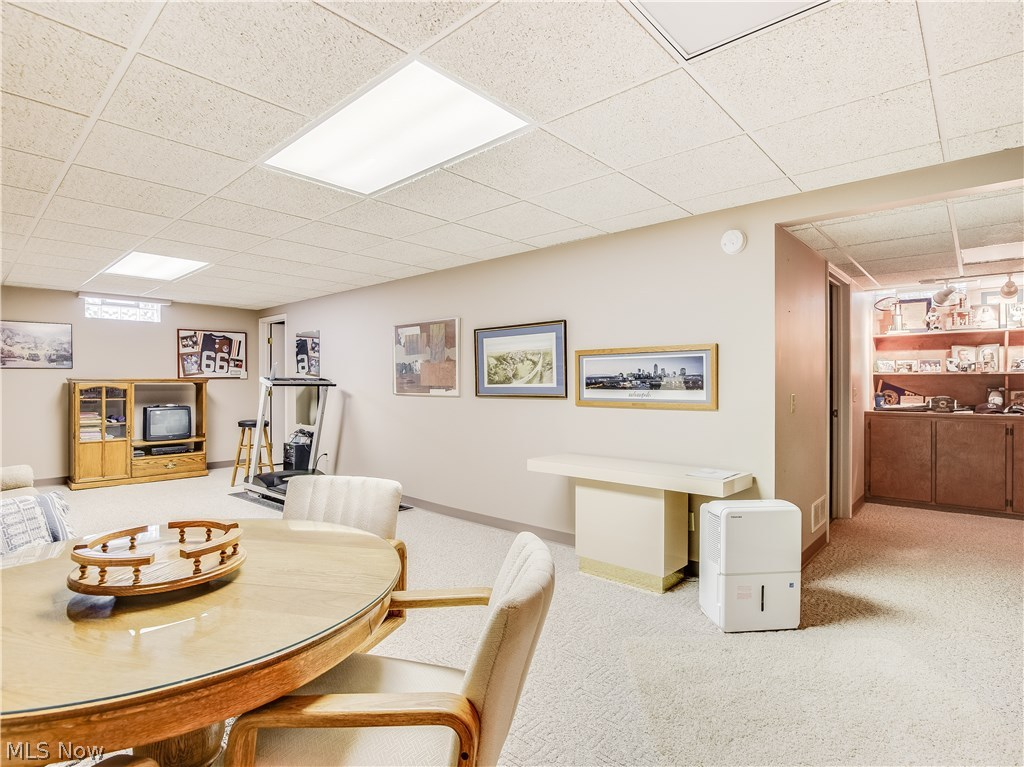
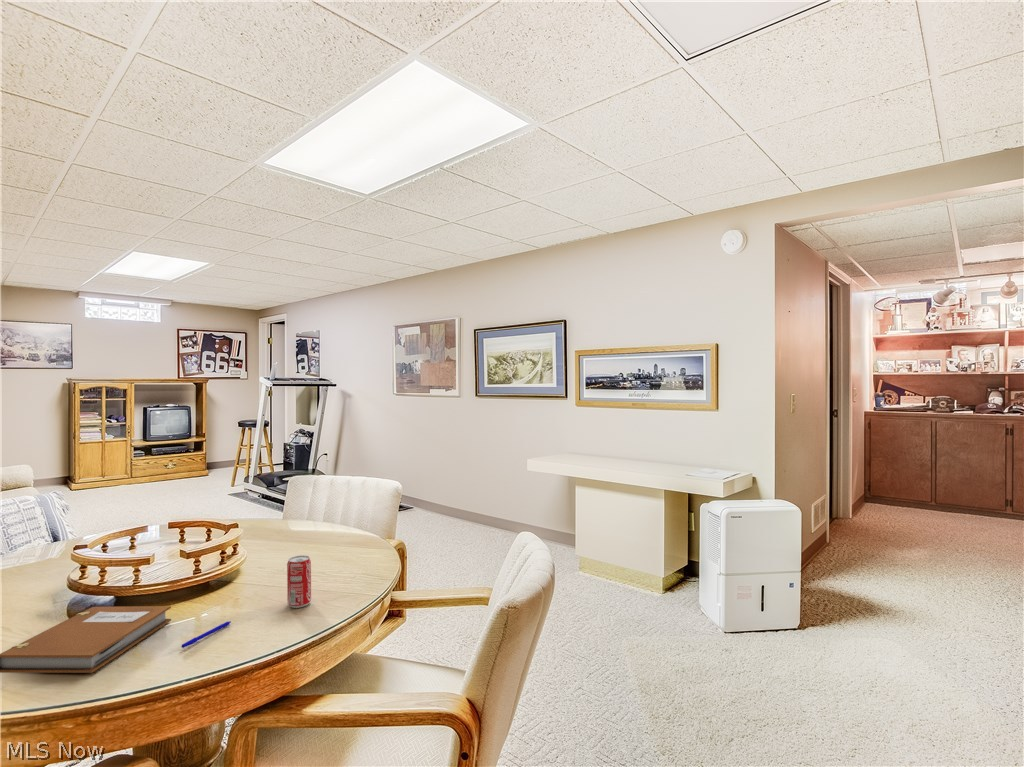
+ beverage can (299, 581)
+ notebook (92, 634)
+ pen (208, 633)
